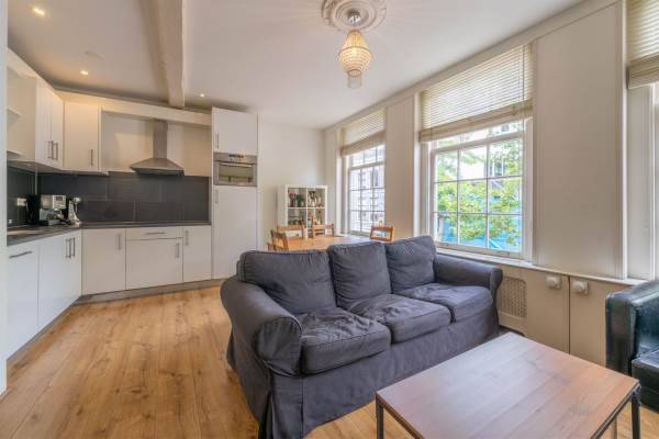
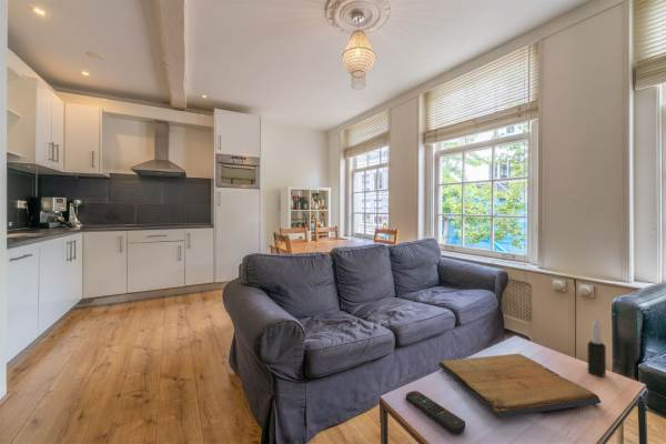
+ remote control (433, 410)
+ religious icon (509, 379)
+ candle (596, 344)
